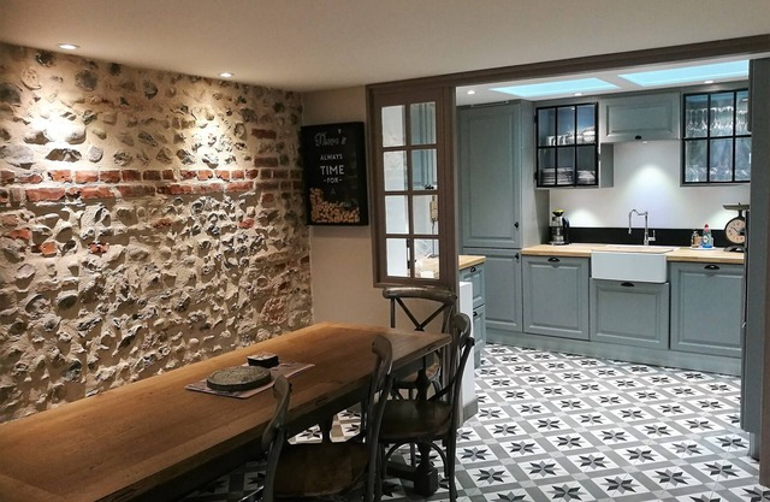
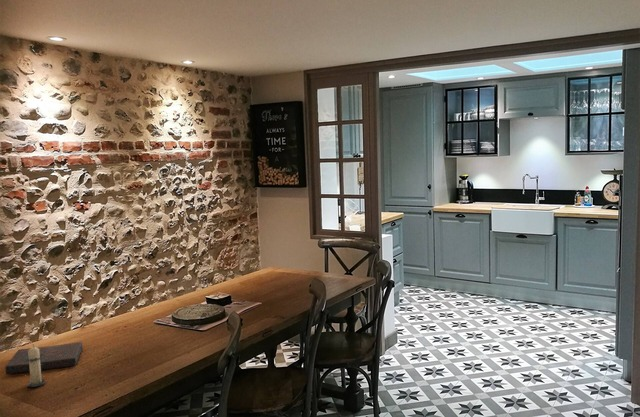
+ book (46, 357)
+ candle (34, 364)
